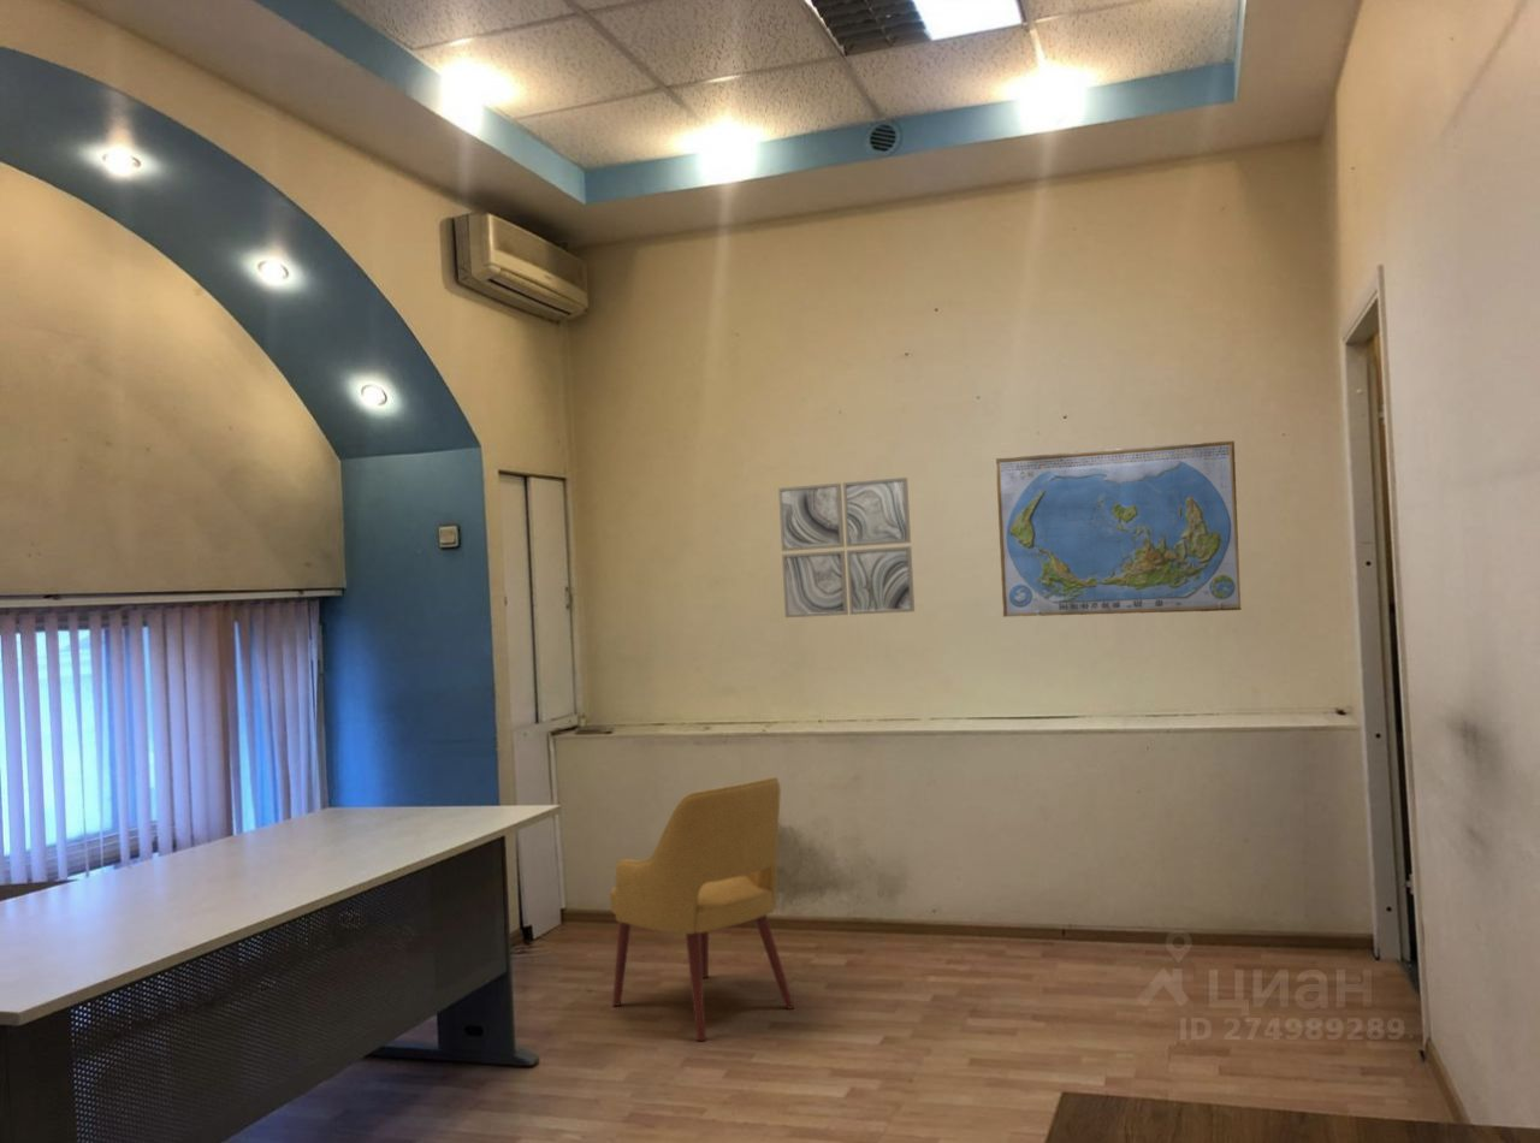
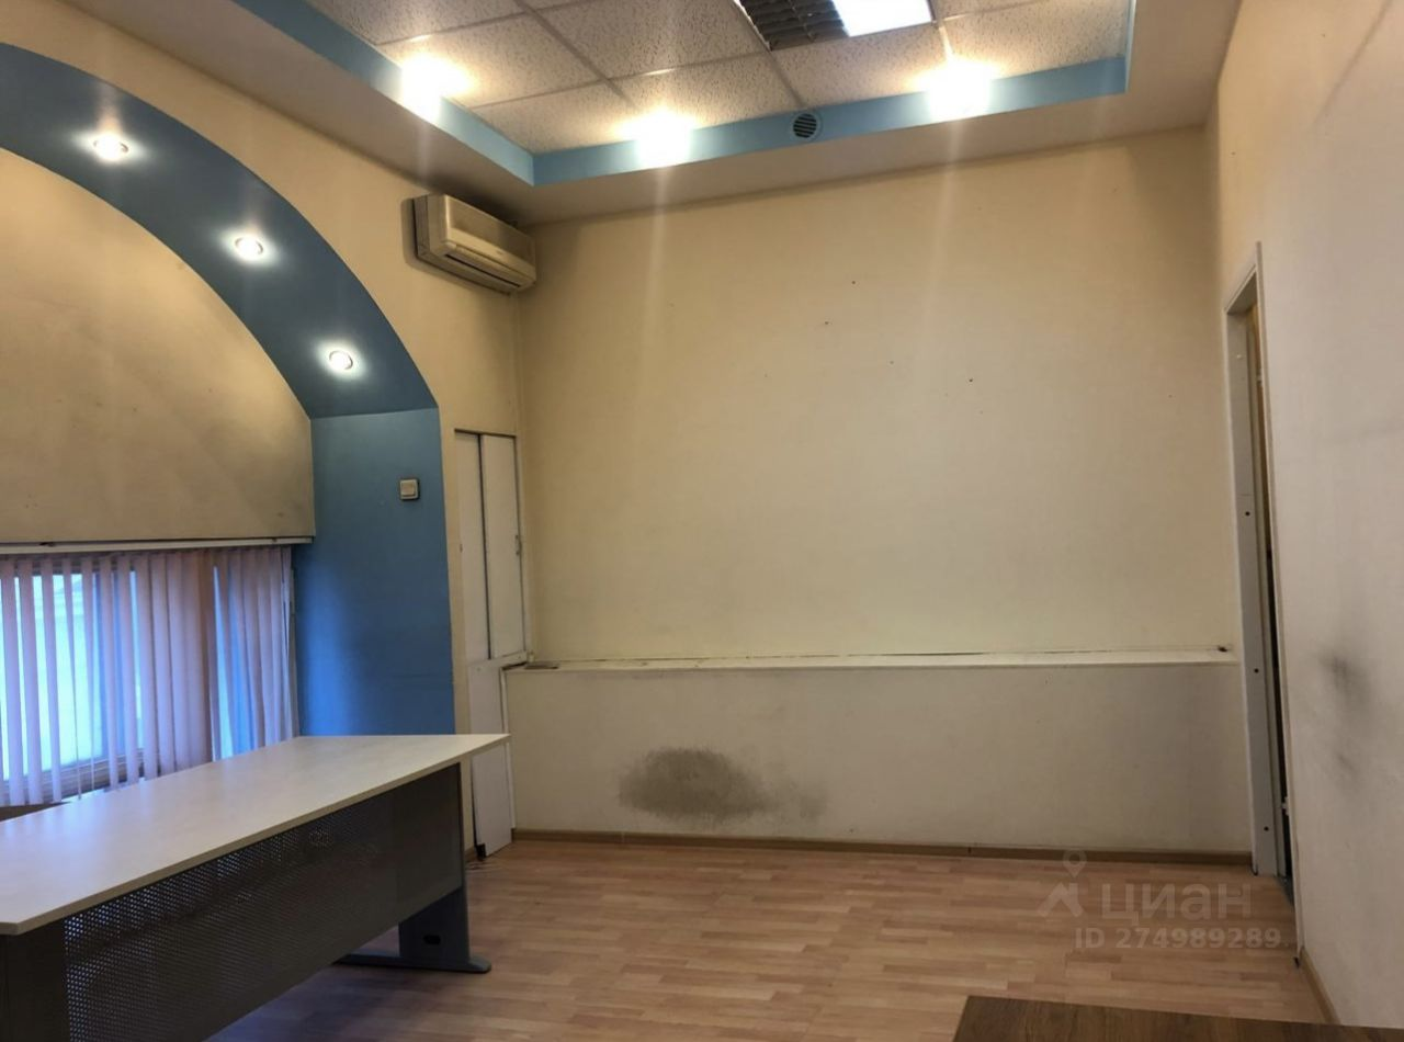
- world map (1115, 531)
- chair (700, 892)
- wall art (843, 546)
